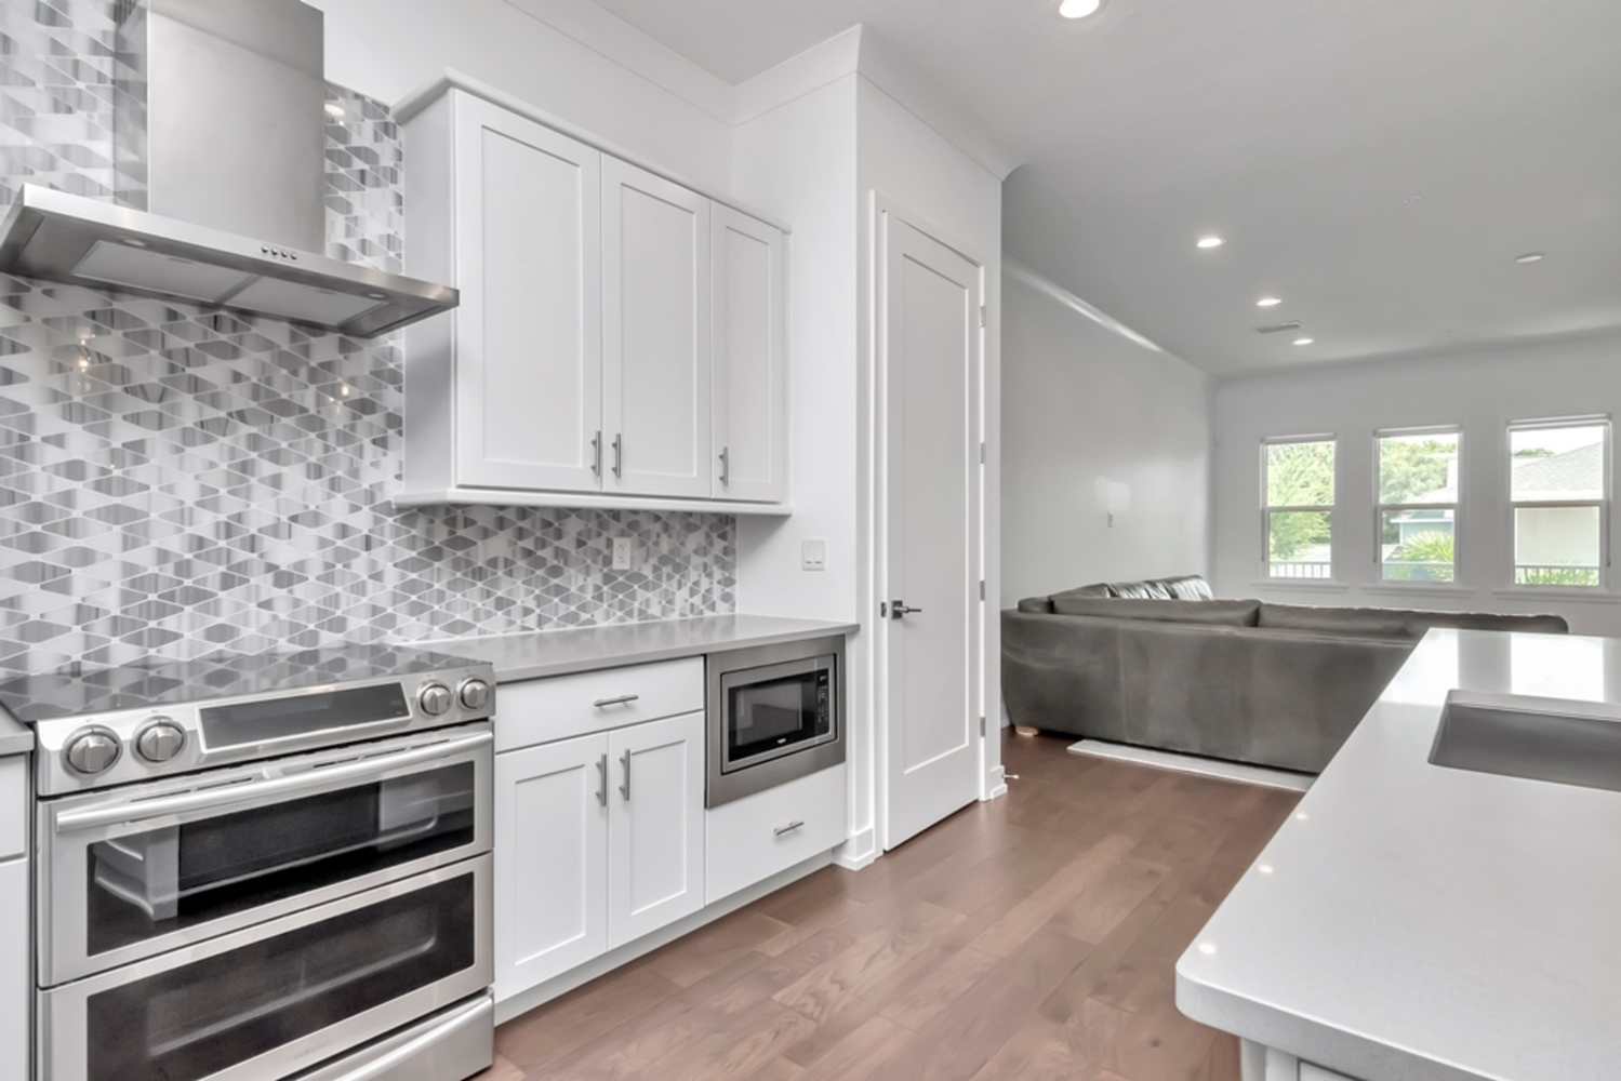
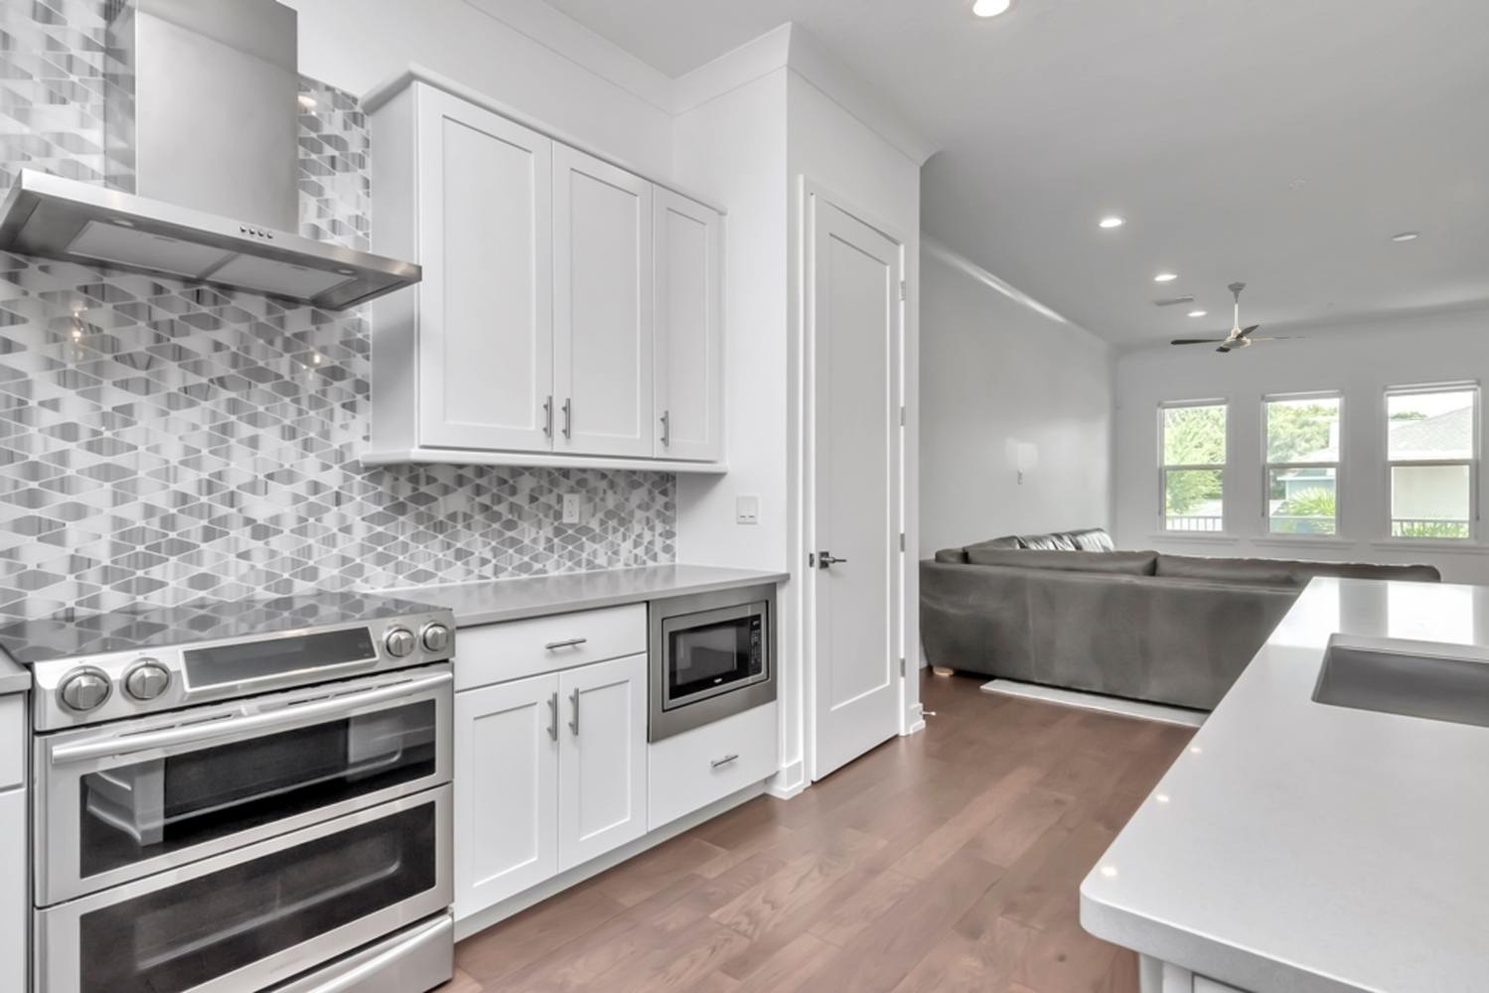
+ ceiling fan (1235, 315)
